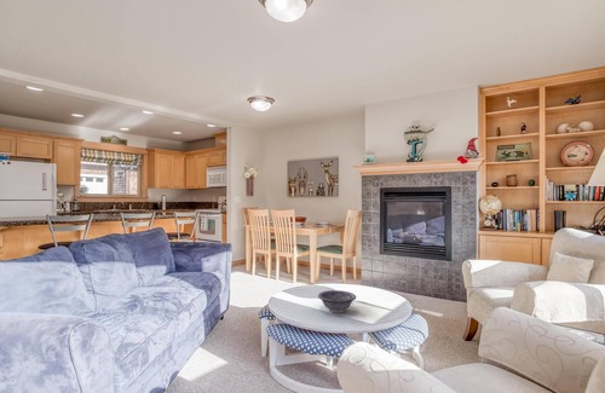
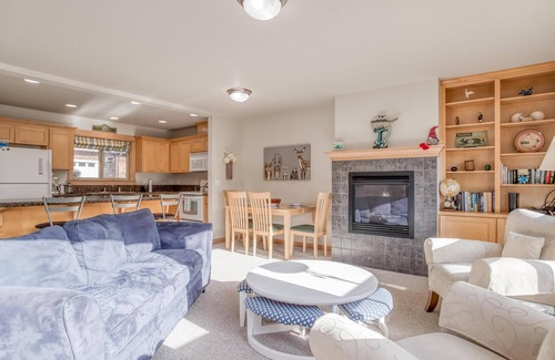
- decorative bowl (336, 302)
